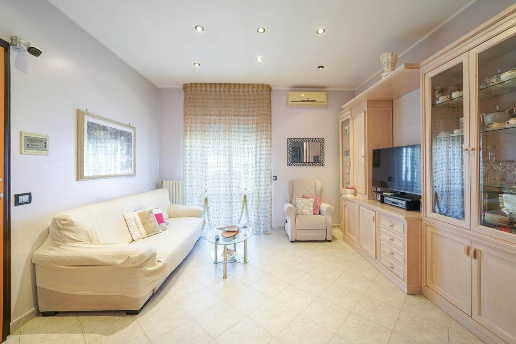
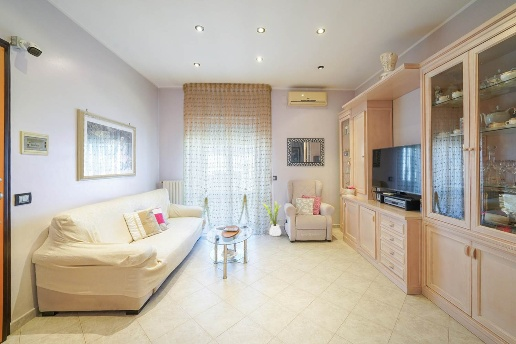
+ house plant (273, 216)
